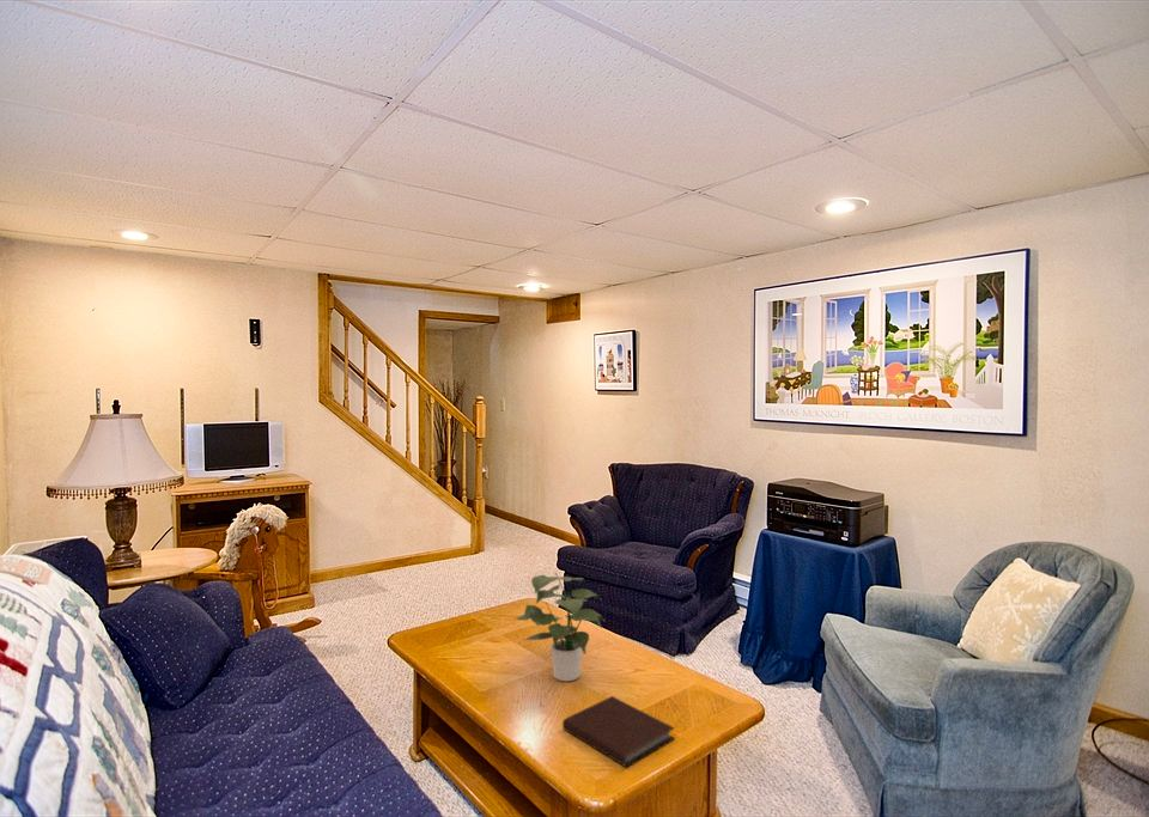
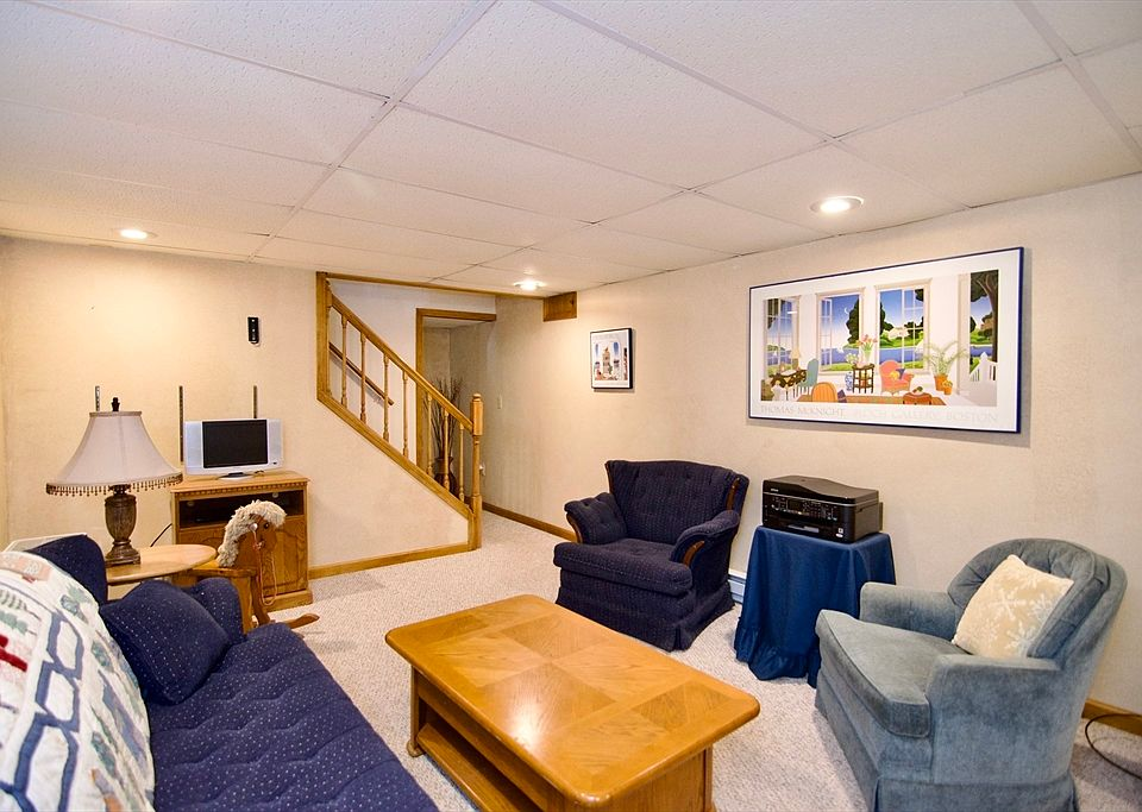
- potted plant (565, 626)
- notebook (618, 728)
